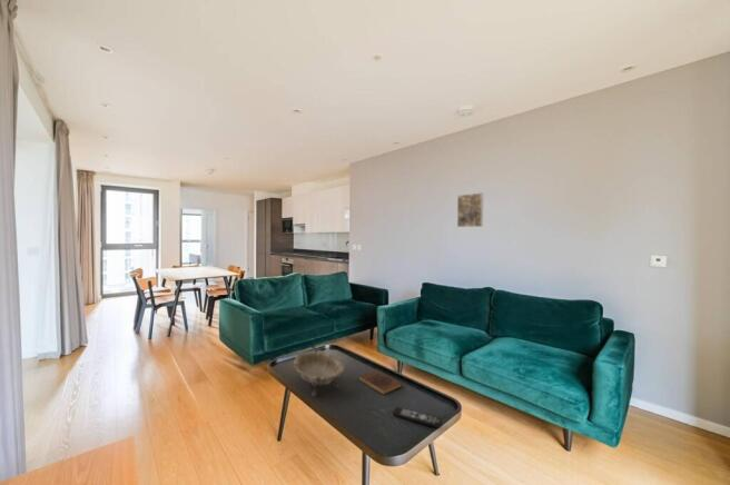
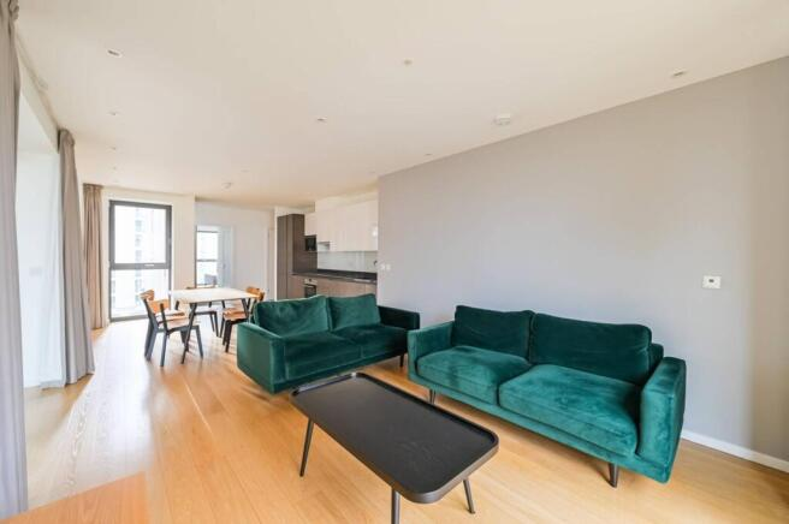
- book (379, 380)
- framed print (470, 210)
- remote control (416, 417)
- decorative bowl (318, 373)
